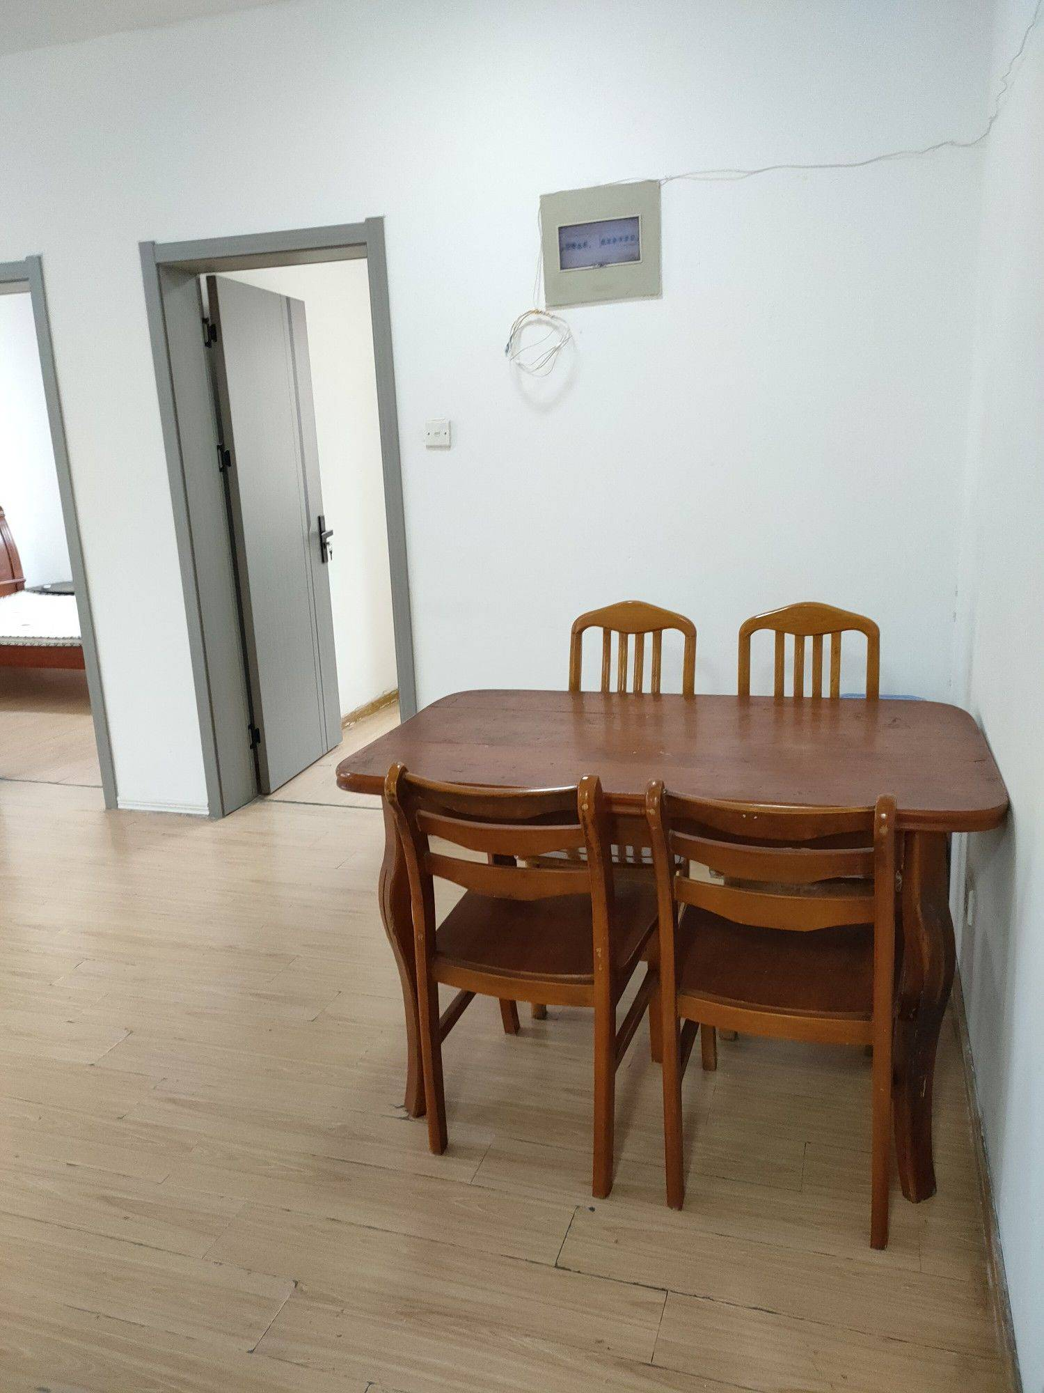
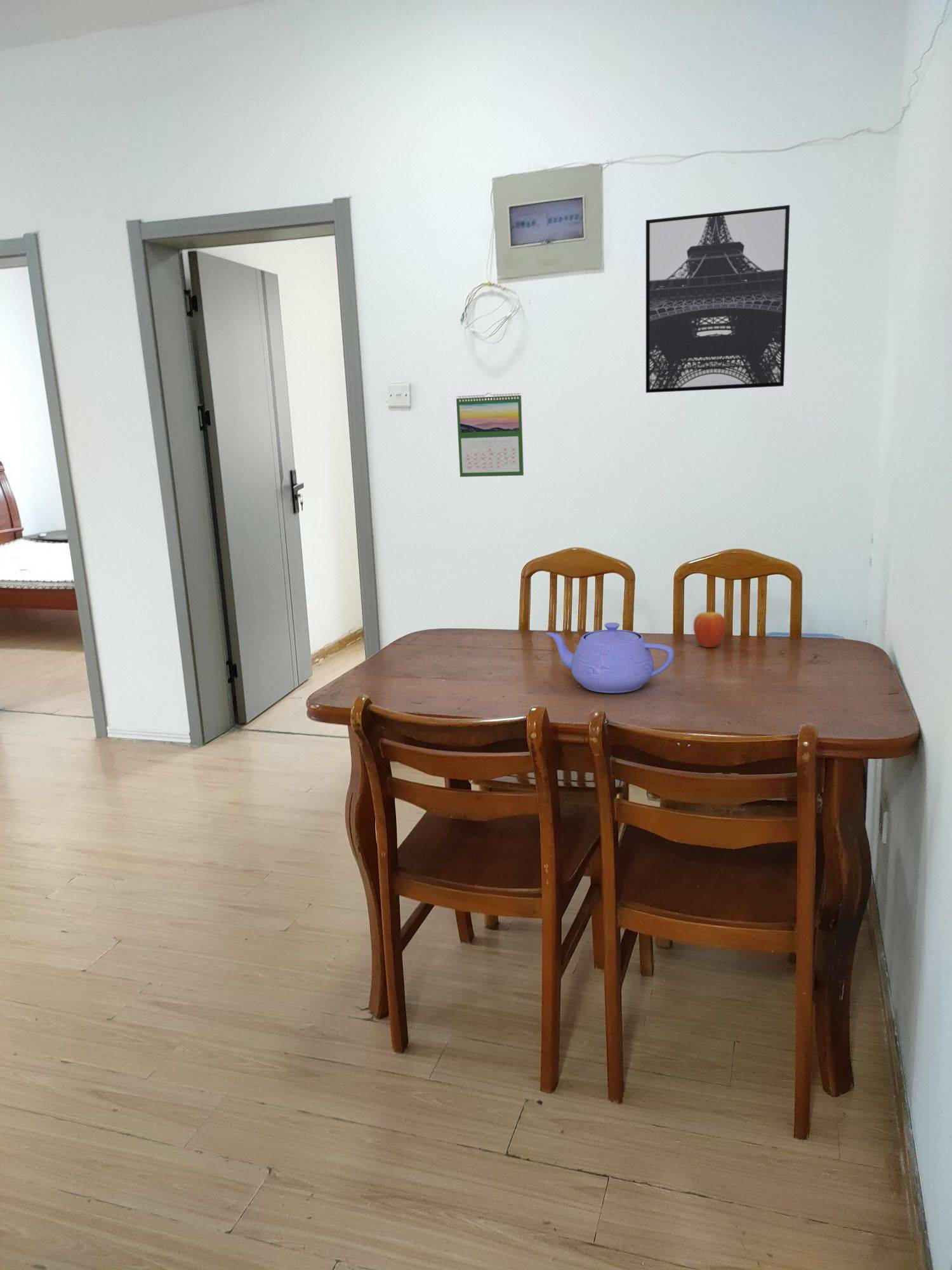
+ teapot (607, 654)
+ calendar (489, 434)
+ wall art (715, 304)
+ fruit (710, 627)
